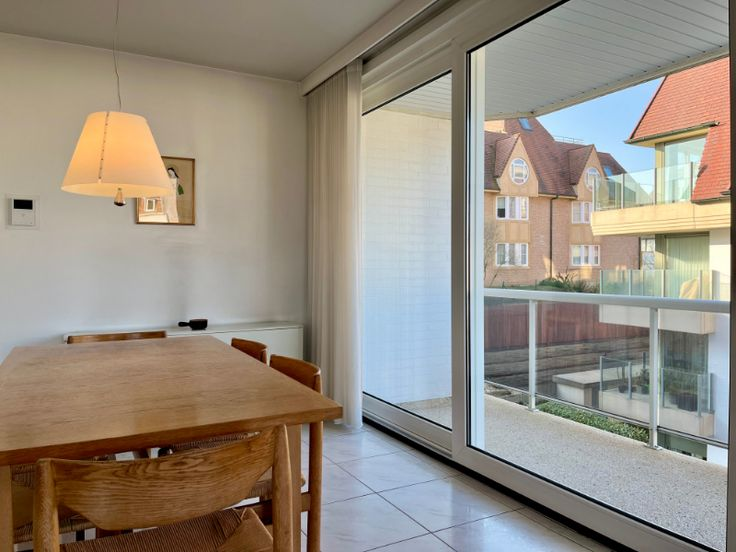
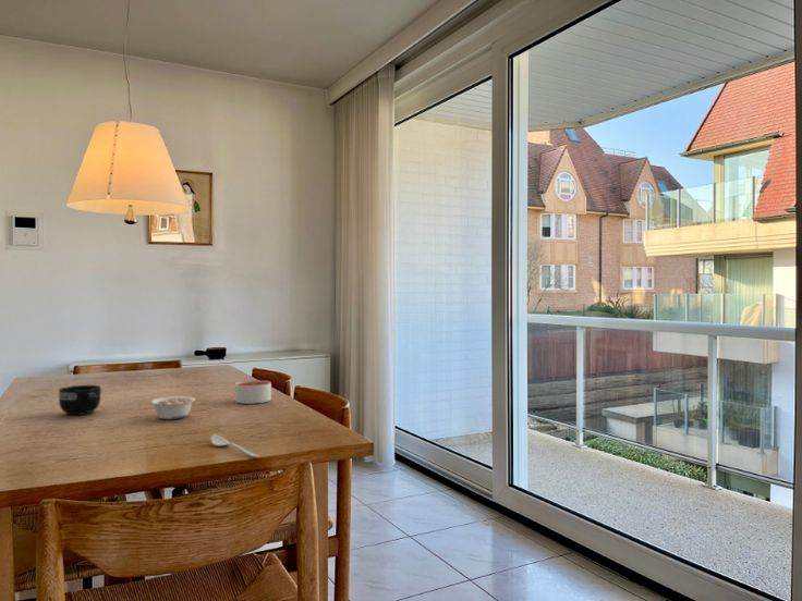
+ spoon (234, 445)
+ legume (173, 406)
+ candle (253, 391)
+ mug (82, 401)
